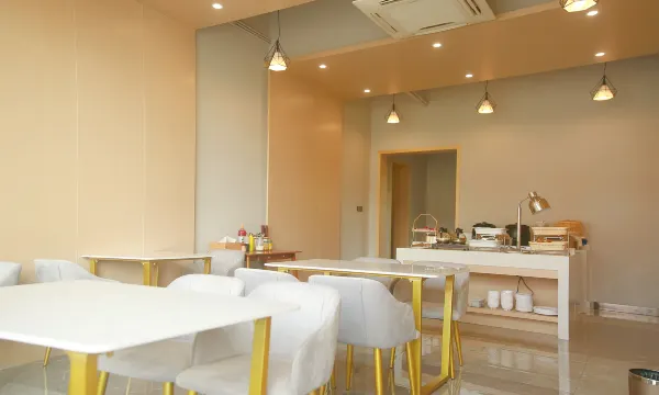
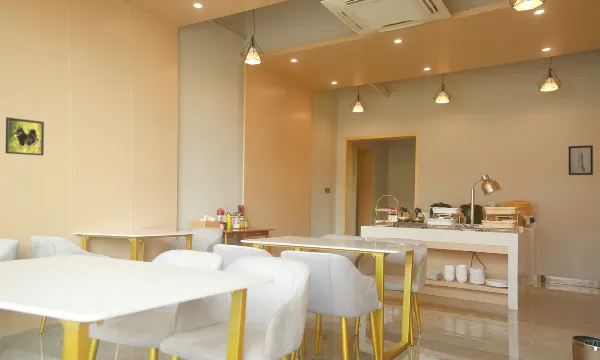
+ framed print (25, 137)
+ wall art (580, 160)
